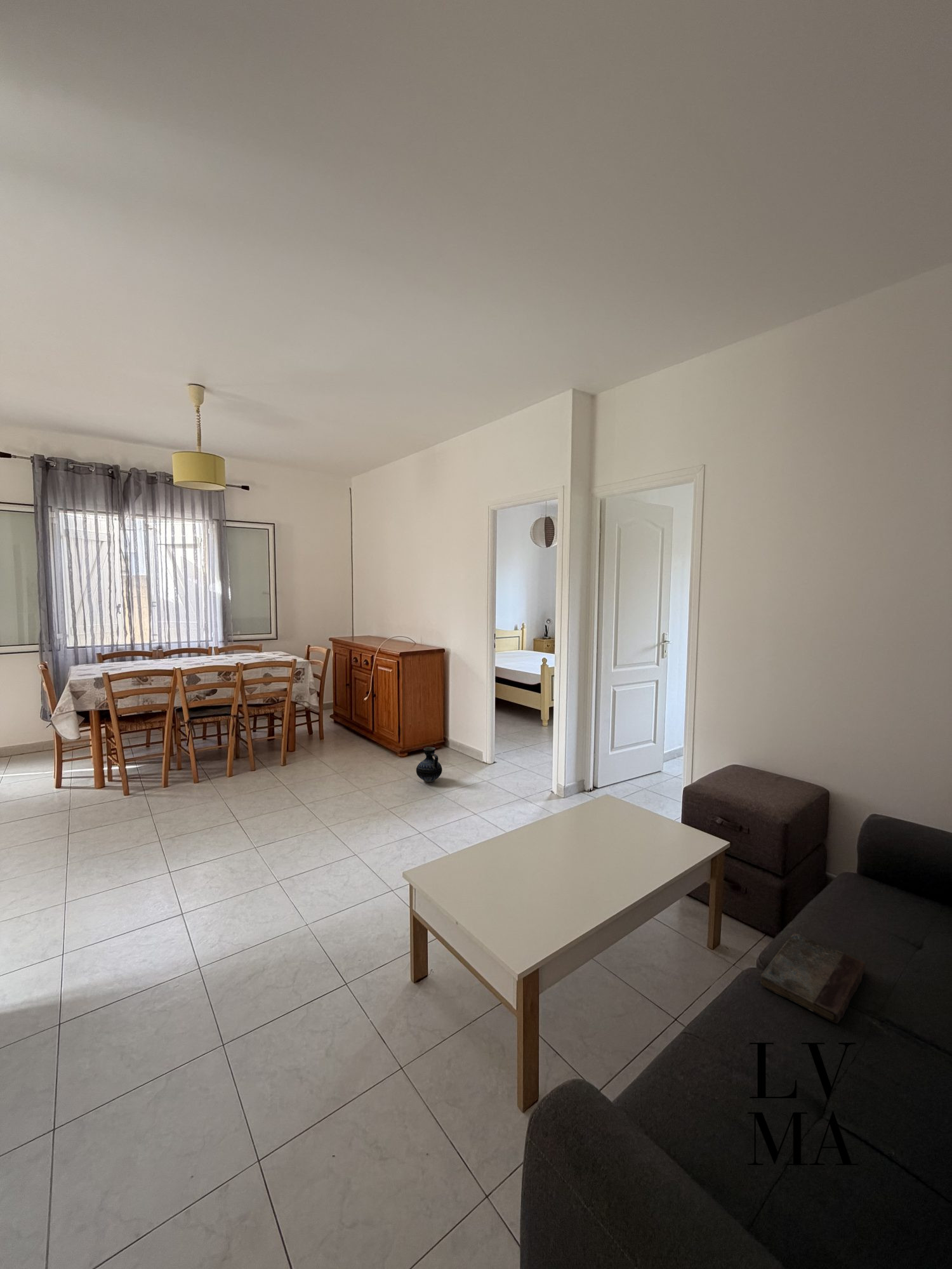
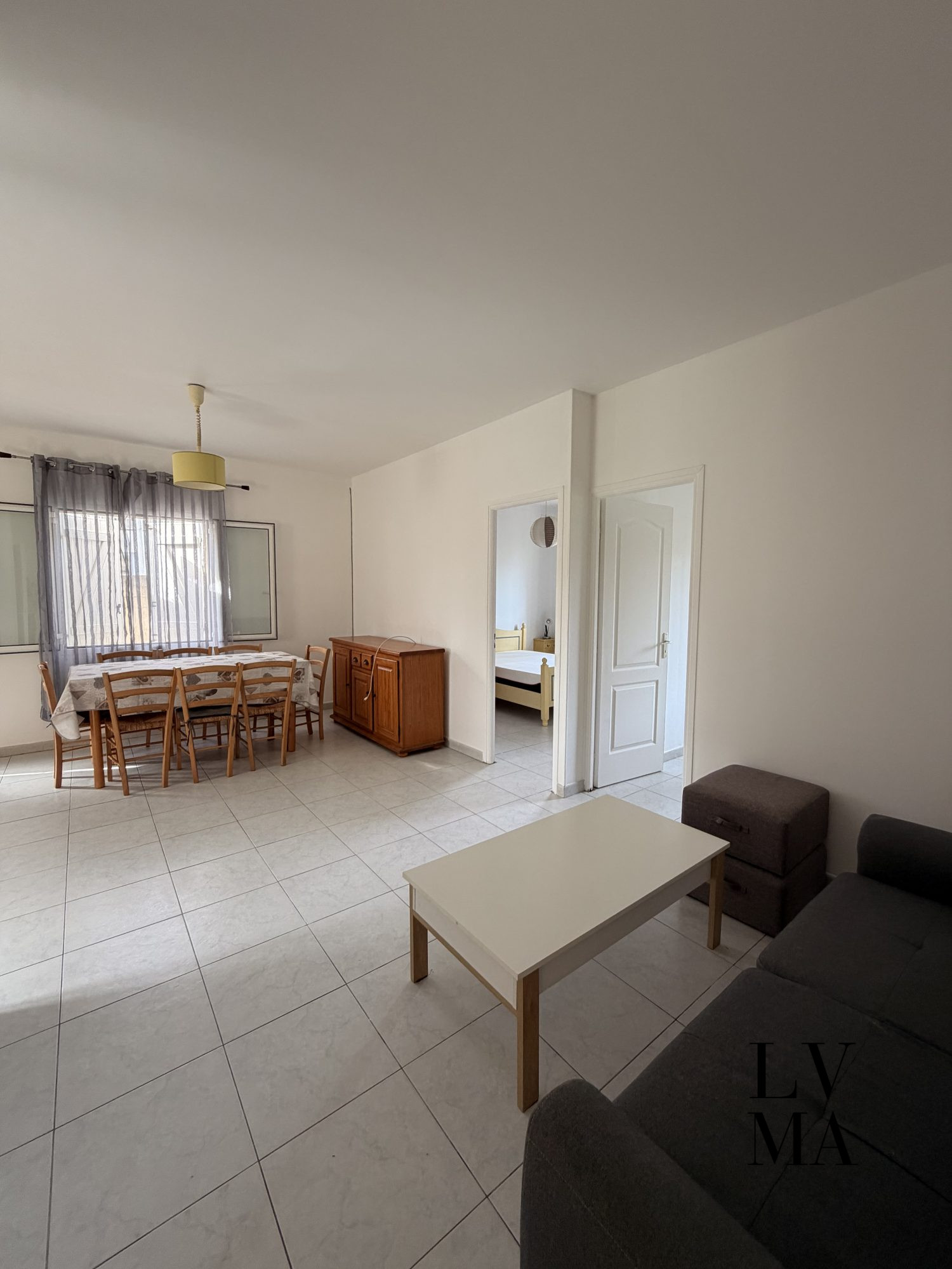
- book (814, 973)
- ceramic jug (429, 764)
